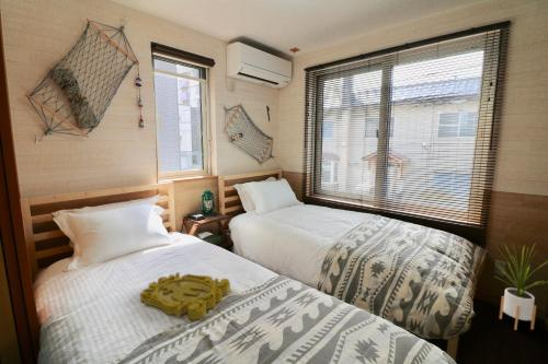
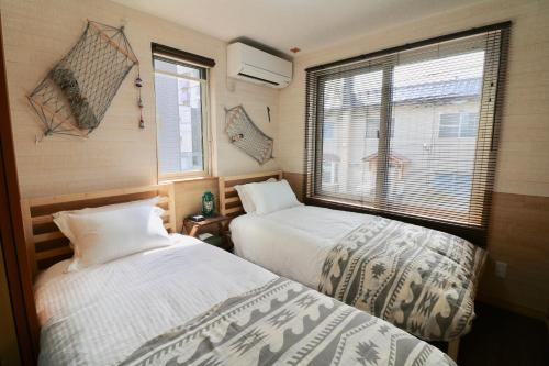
- decorative tray (184, 290)
- house plant (522, 283)
